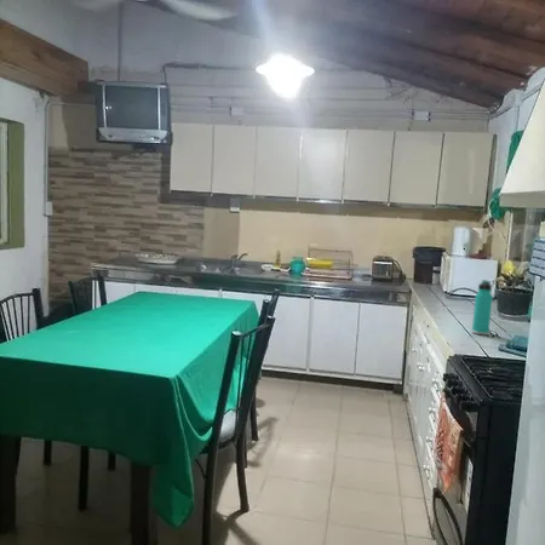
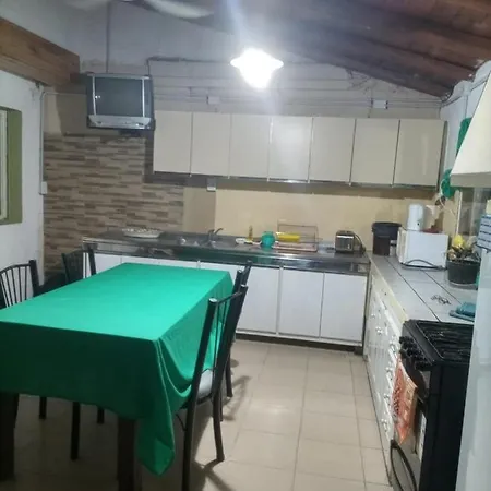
- thermos bottle (482, 306)
